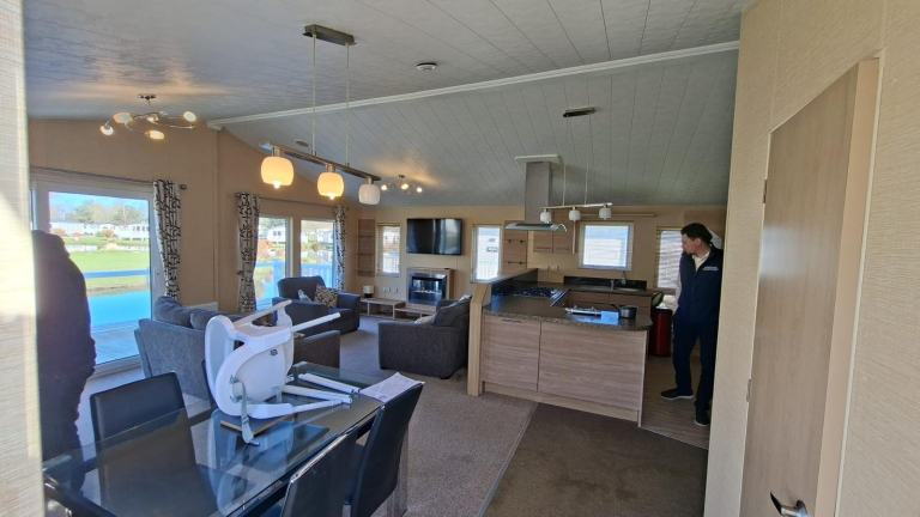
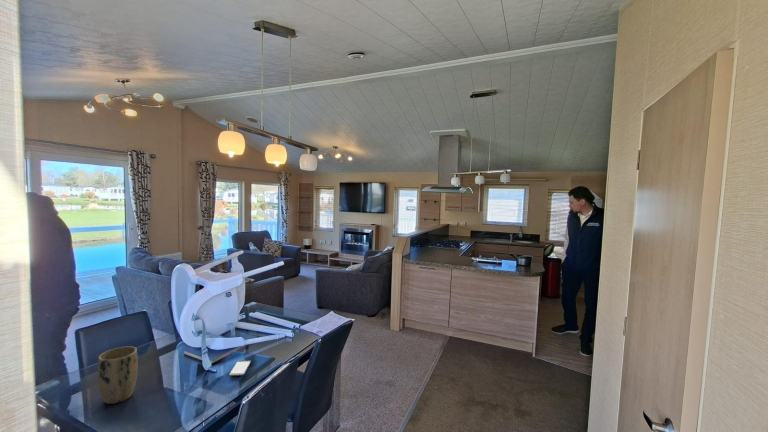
+ plant pot (118, 375)
+ smartphone (240, 367)
